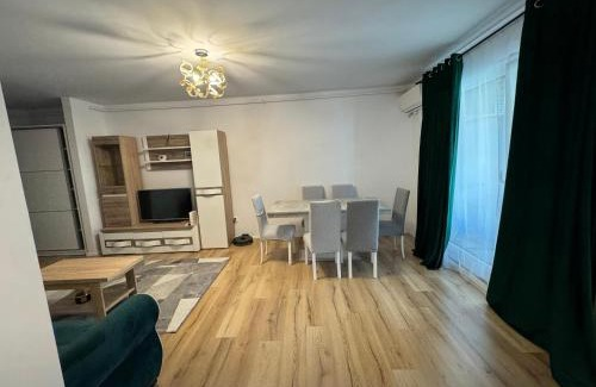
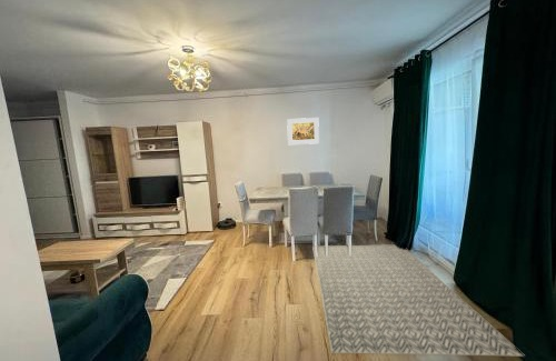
+ rug (378, 280)
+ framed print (302, 131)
